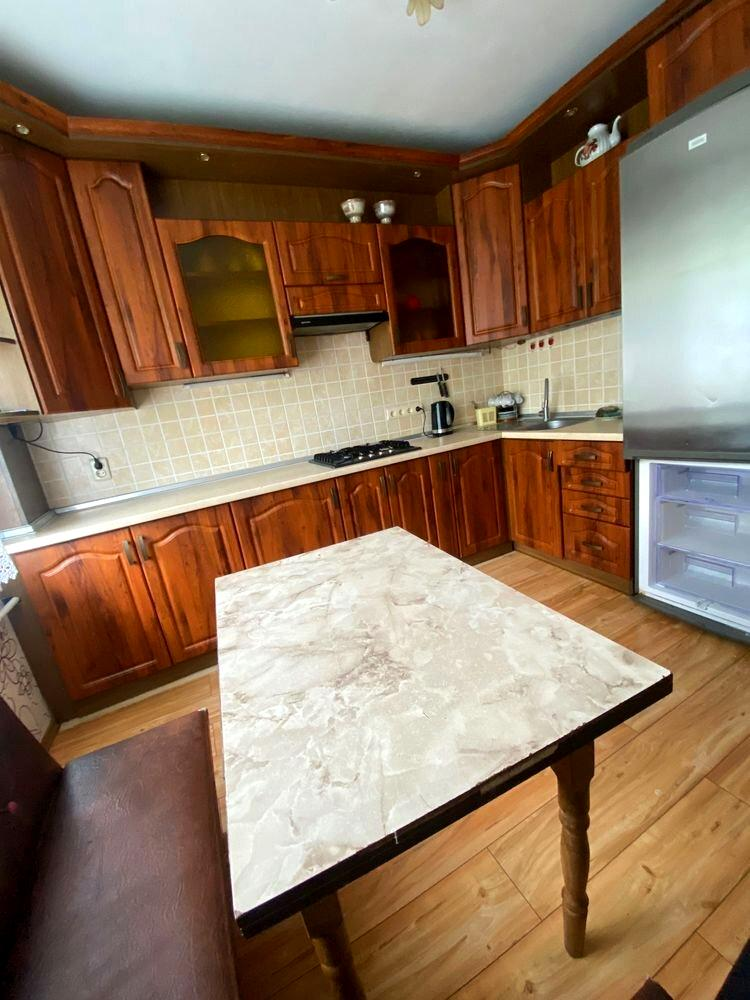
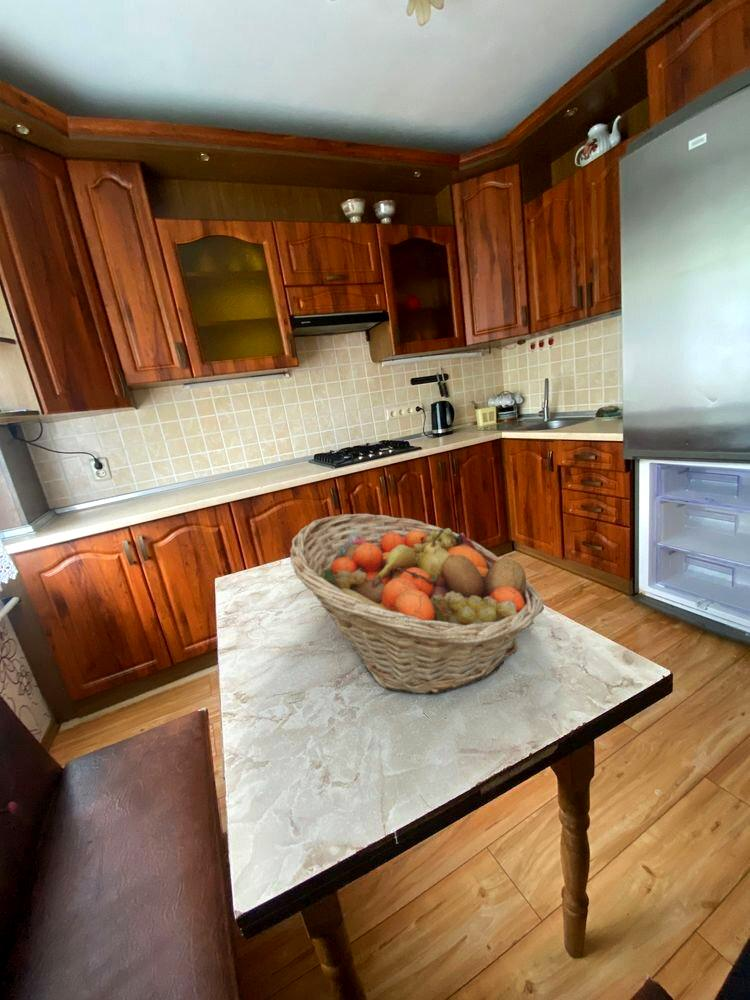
+ fruit basket (411, 578)
